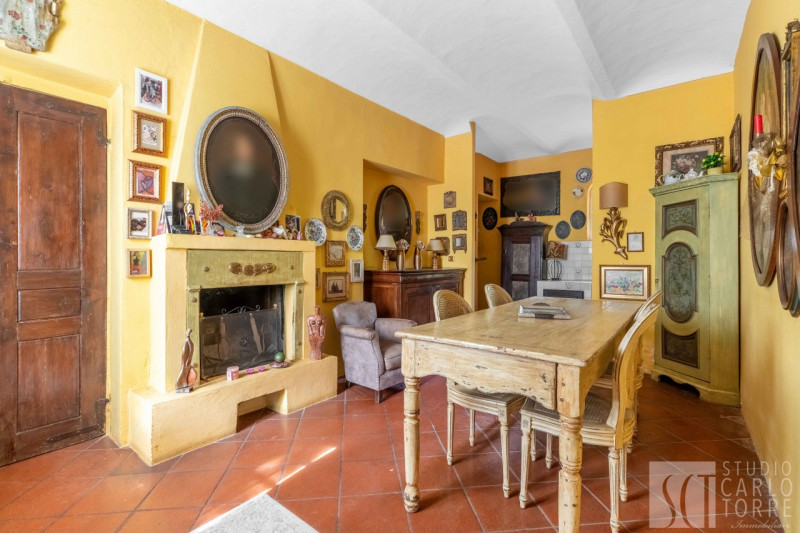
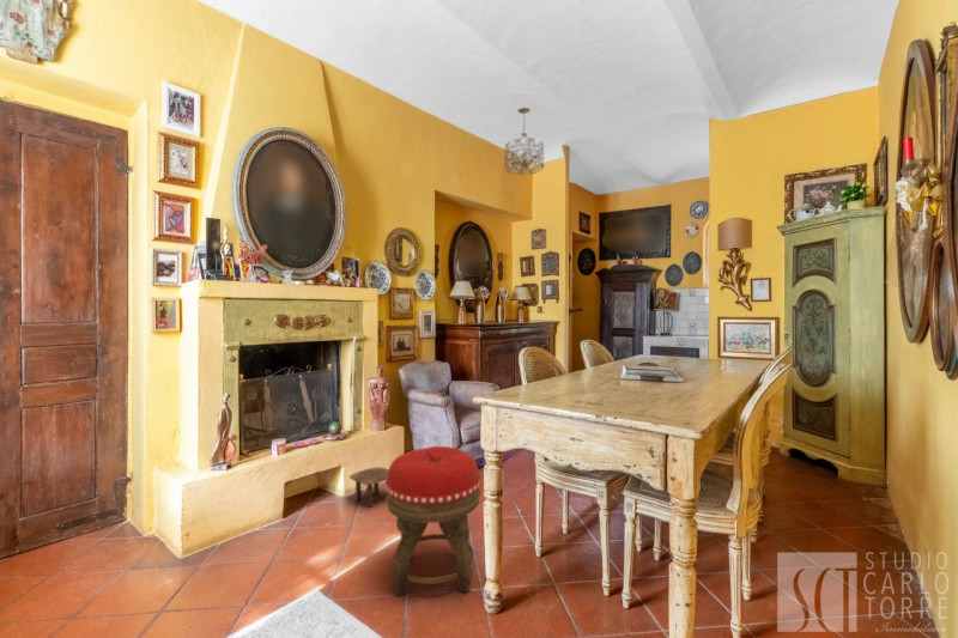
+ side table (377, 491)
+ footstool (433, 514)
+ chandelier (523, 141)
